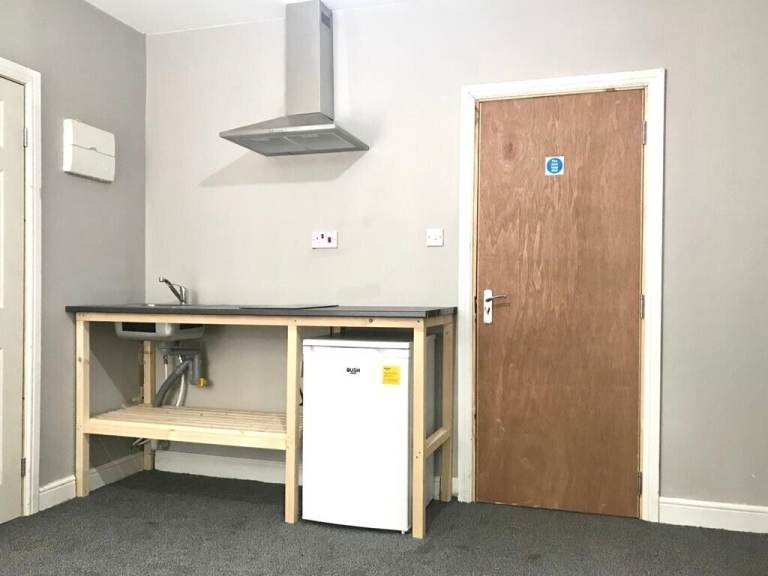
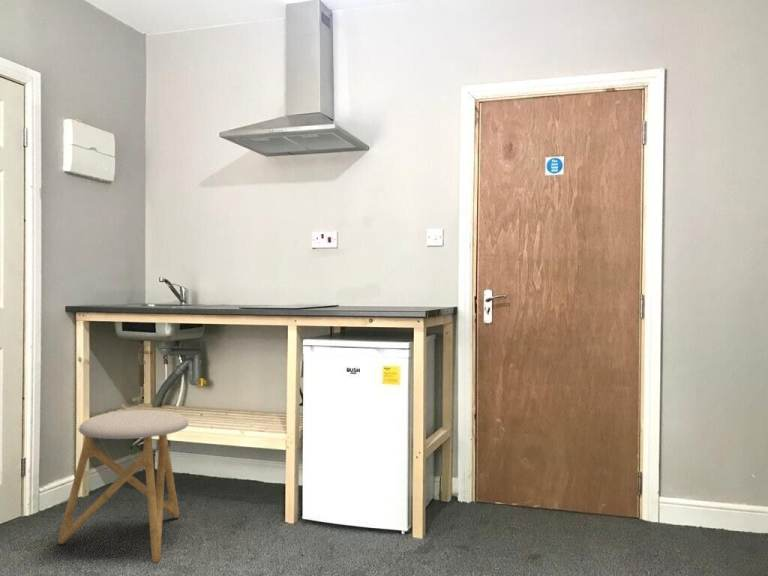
+ stool (123, 478)
